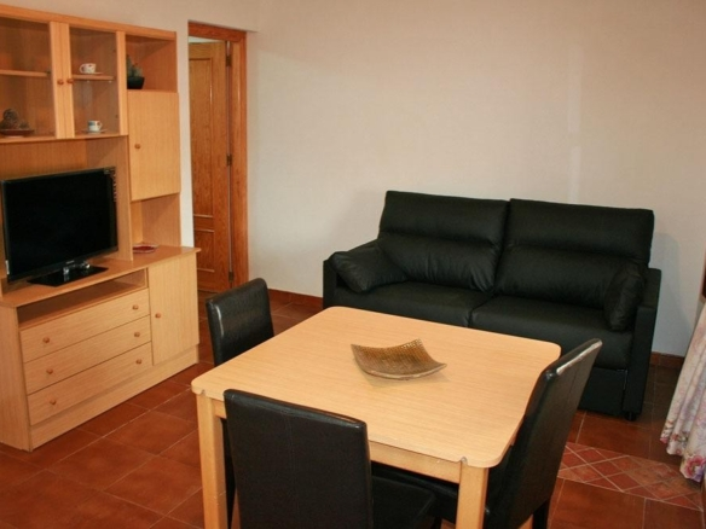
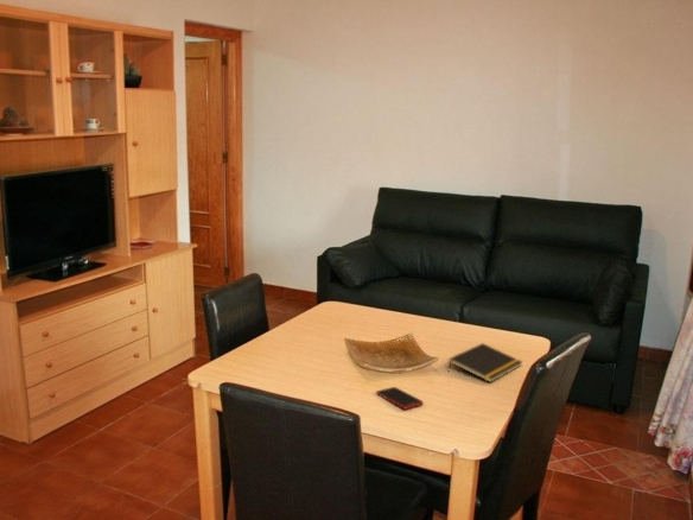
+ cell phone (399, 398)
+ notepad (485, 361)
